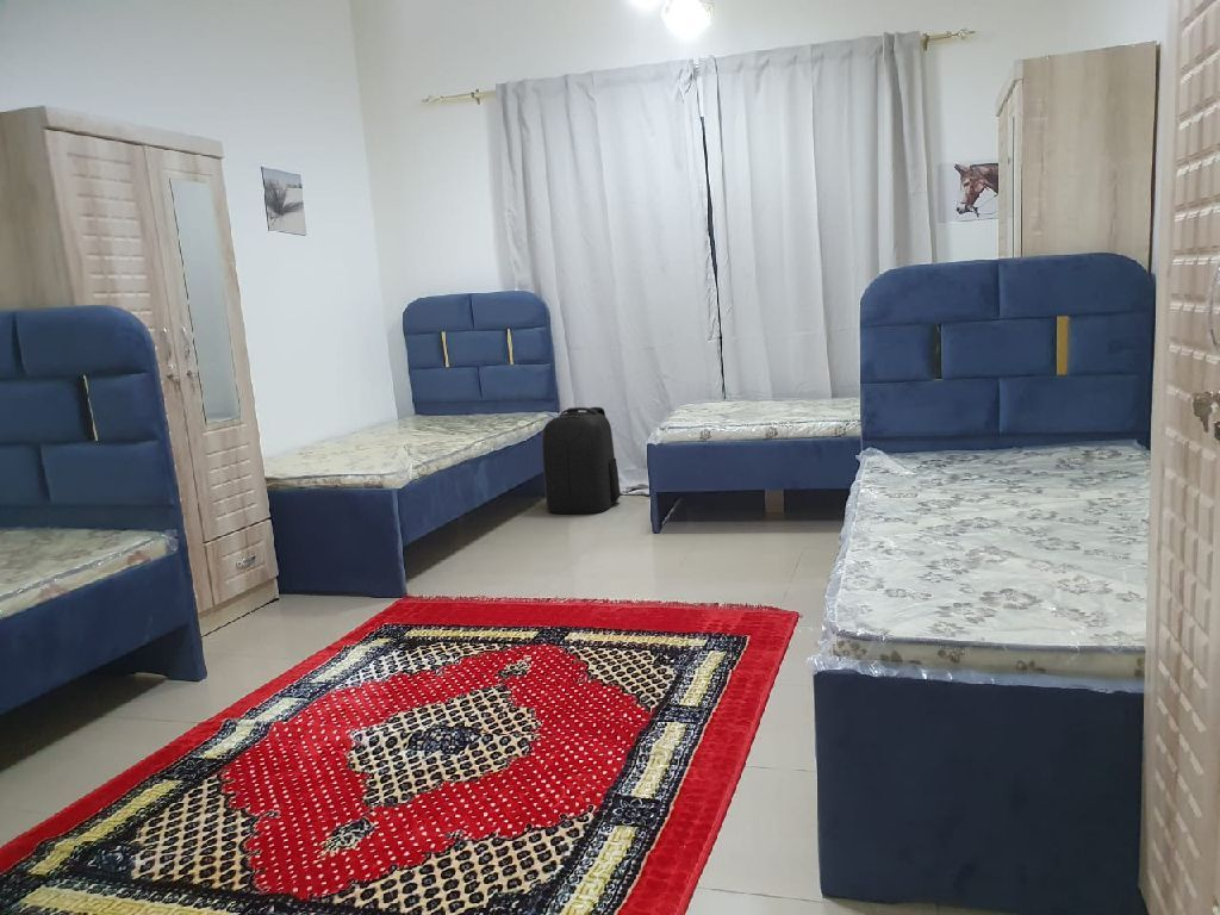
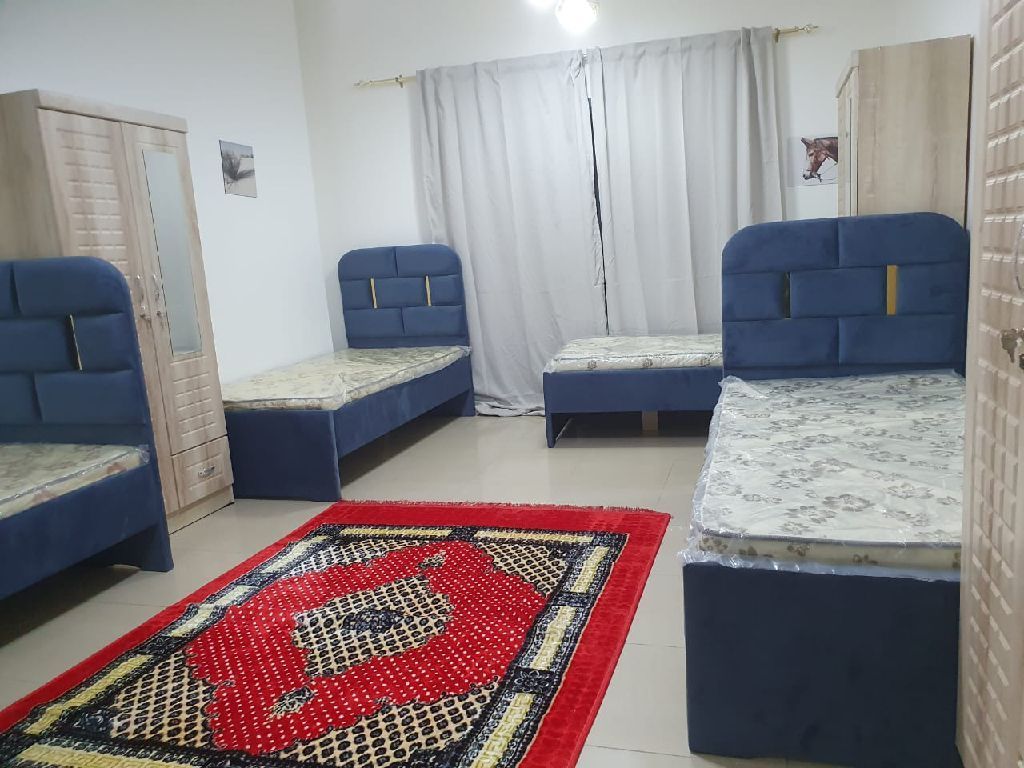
- backpack (581, 456)
